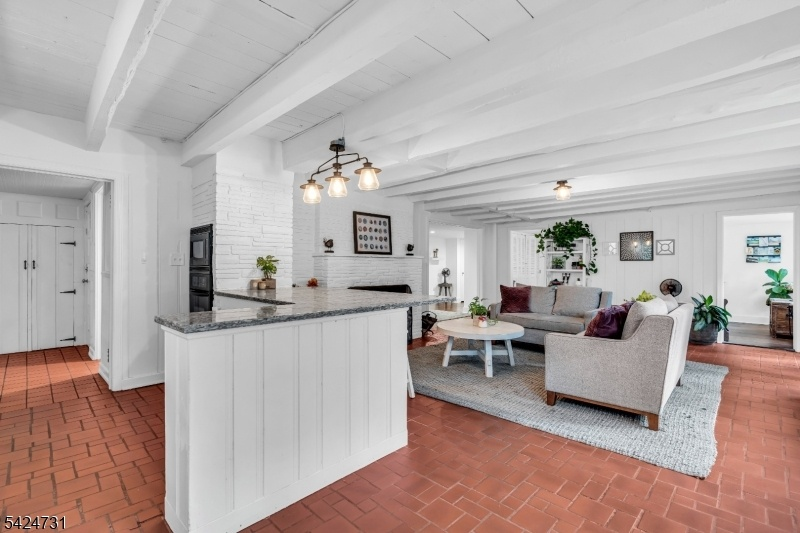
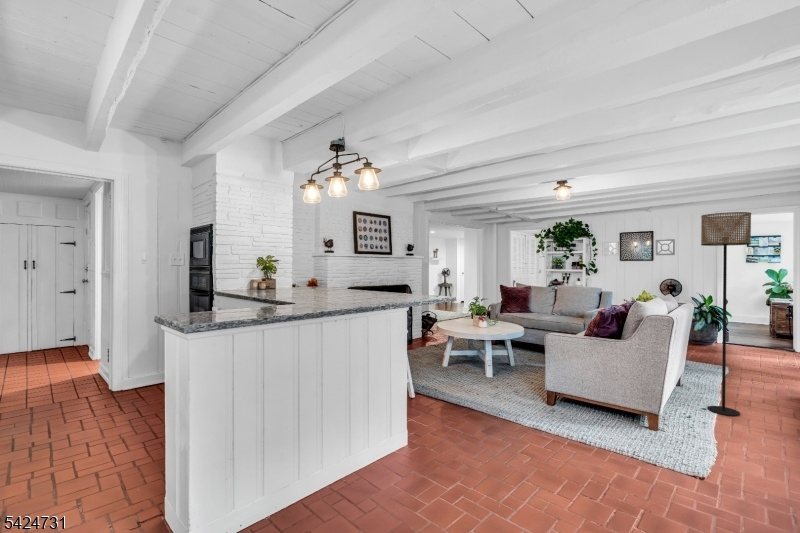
+ floor lamp (724, 313)
